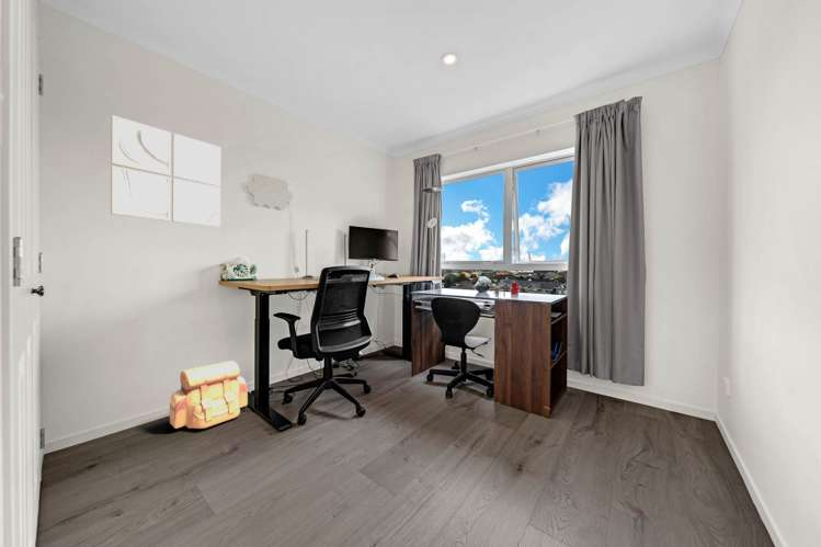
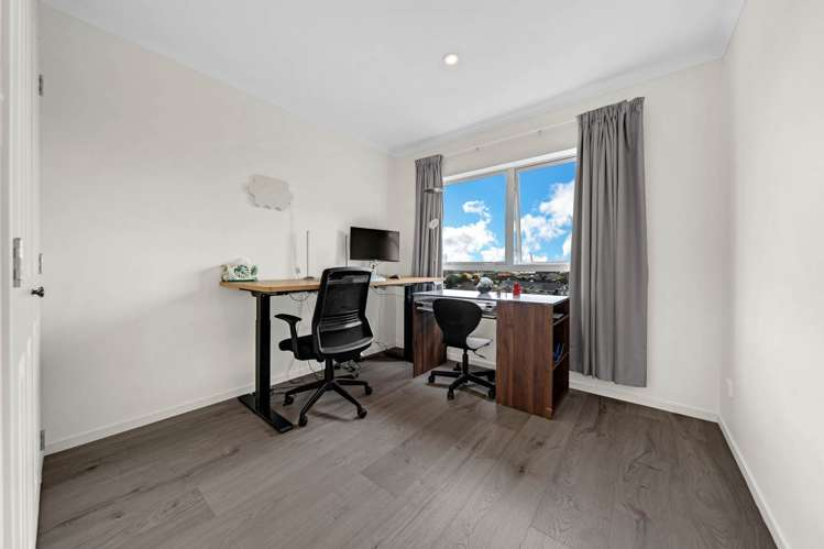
- wall art (172, 175)
- backpack (210, 391)
